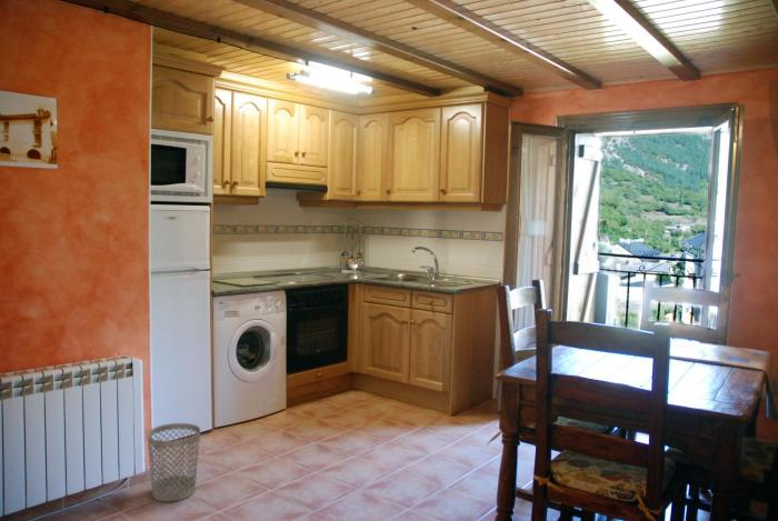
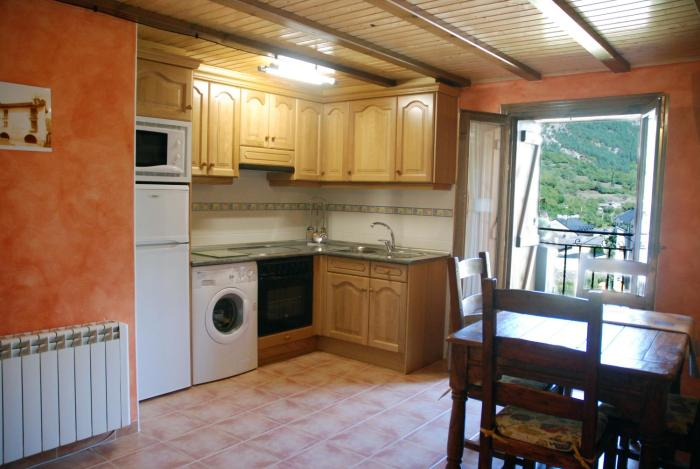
- wastebasket (173, 461)
